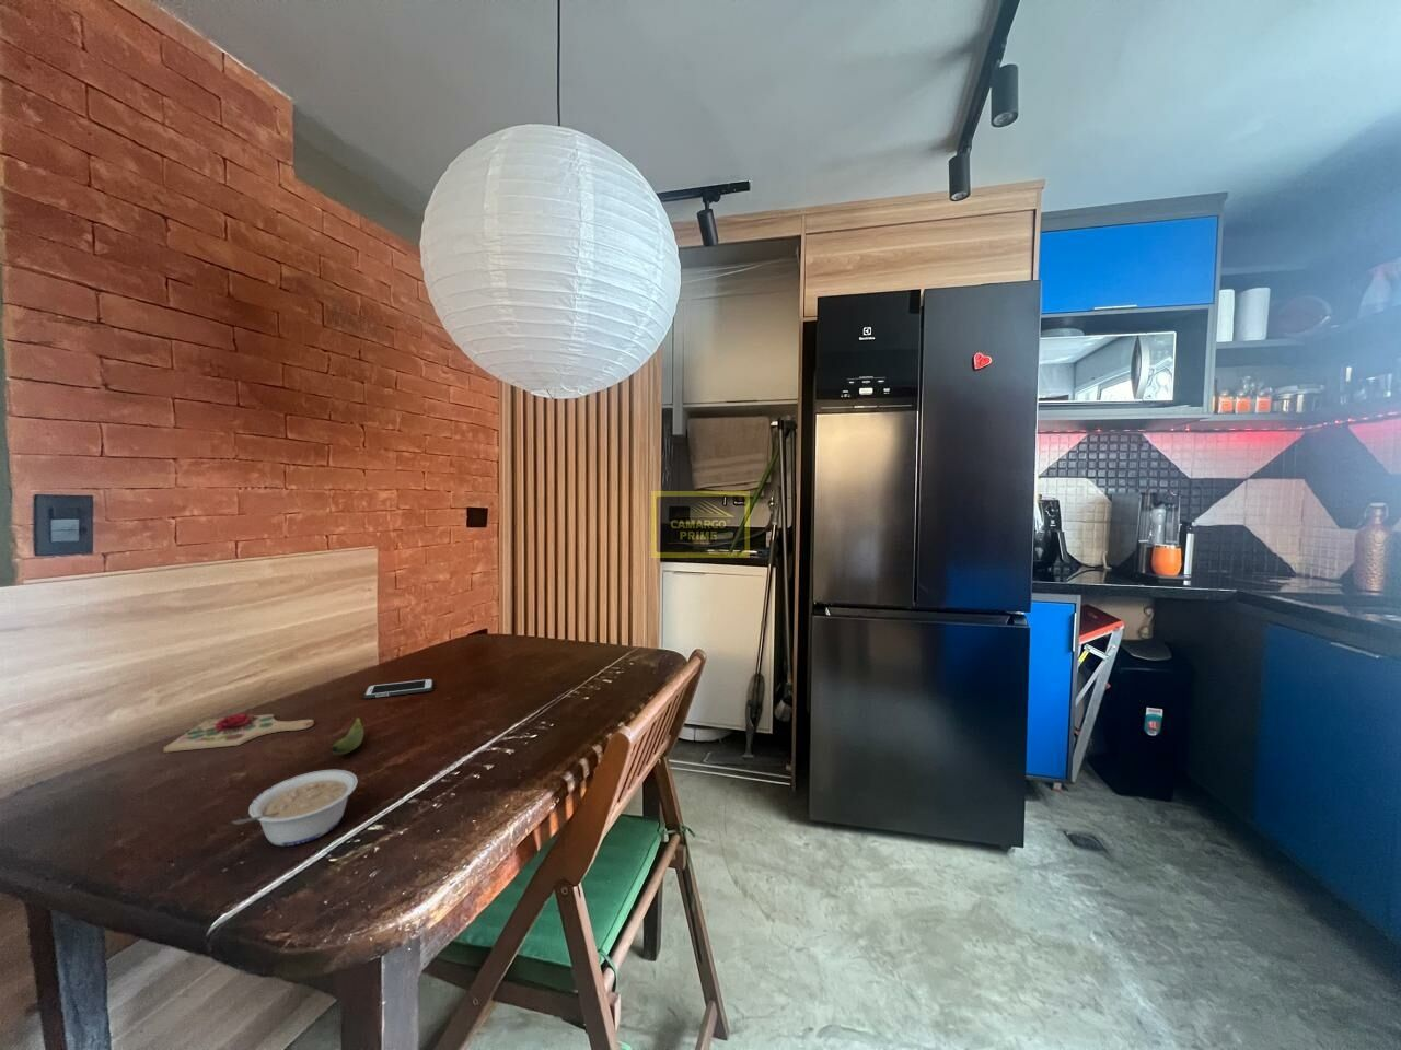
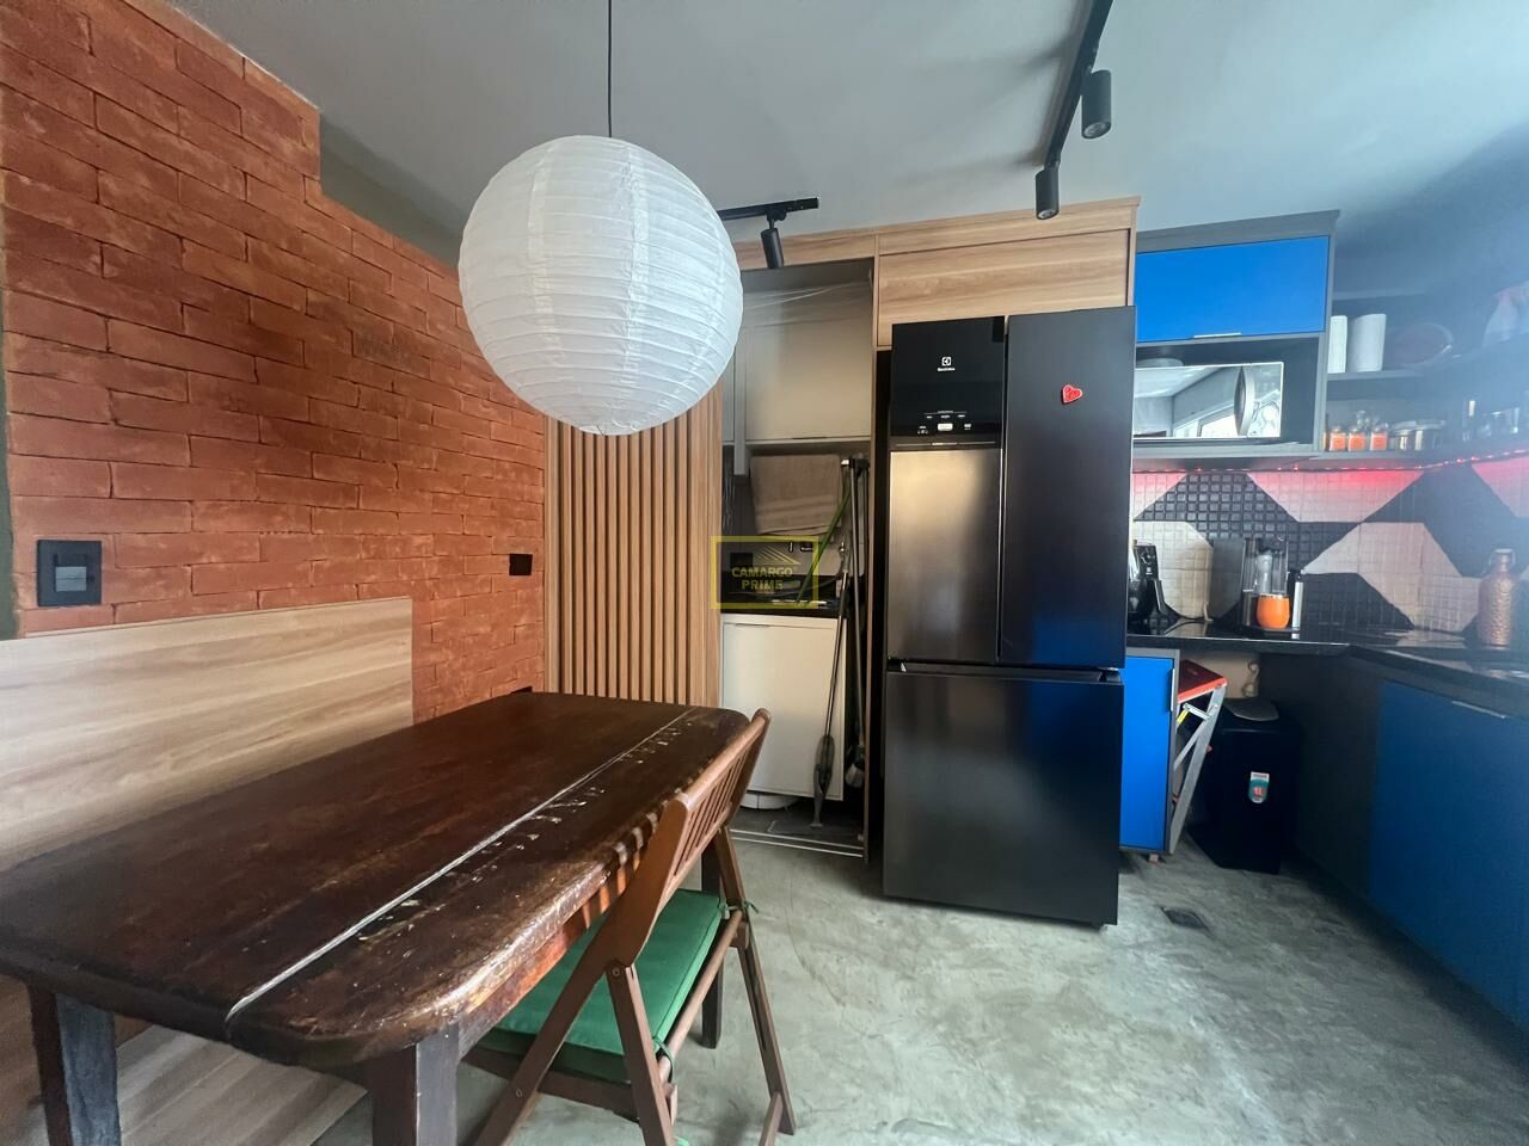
- banana (350, 740)
- legume (304, 807)
- cutting board (250, 724)
- cell phone (399, 688)
